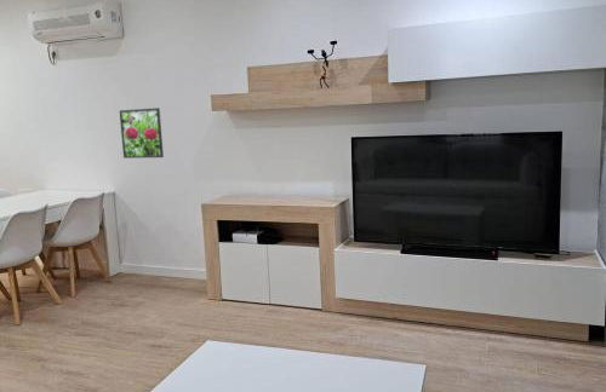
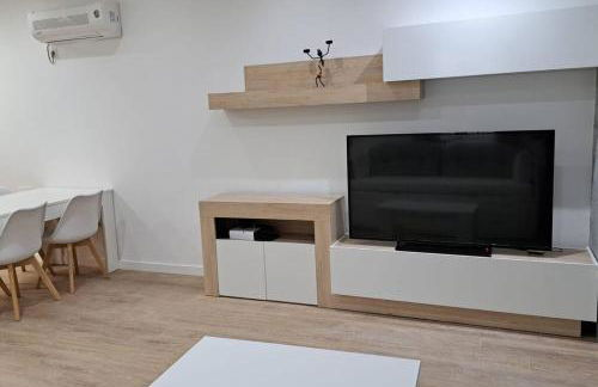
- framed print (141, 133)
